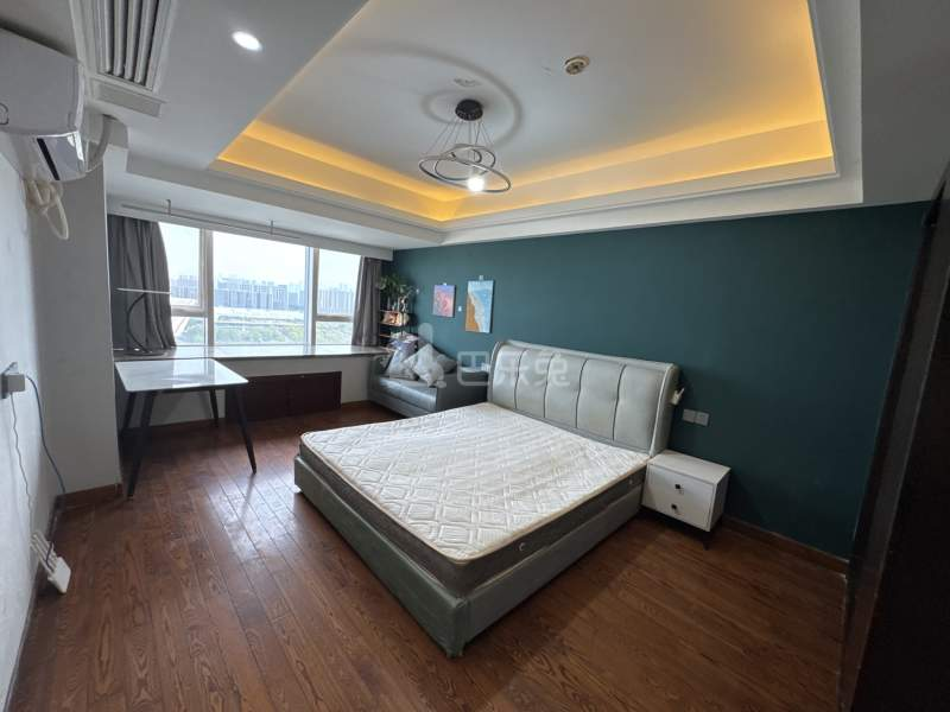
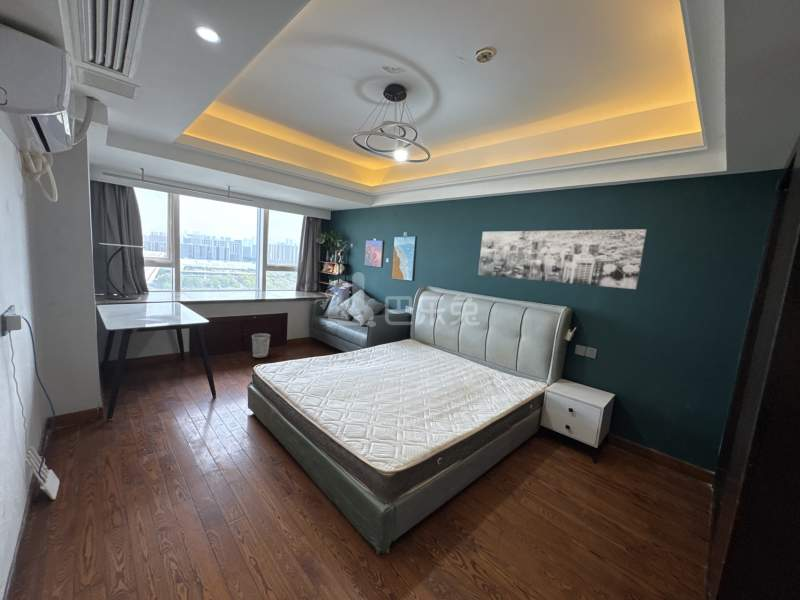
+ wall art (548, 256)
+ wastebasket (260, 345)
